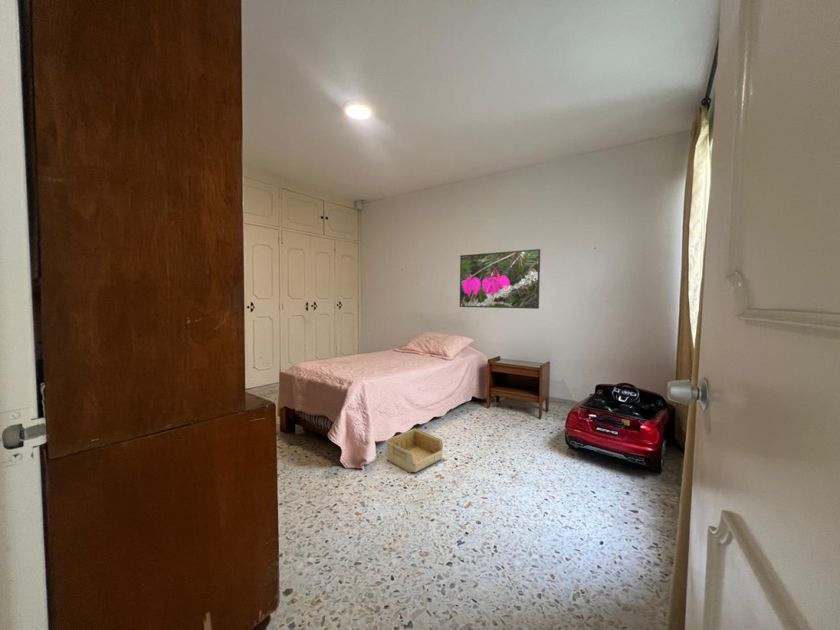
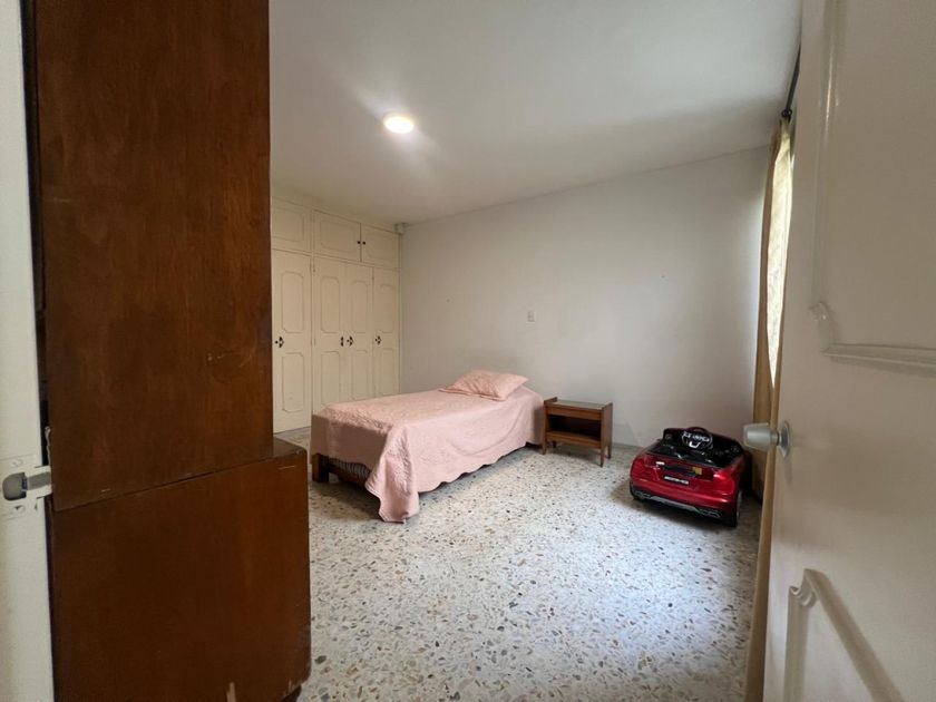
- storage bin (414, 449)
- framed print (496, 280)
